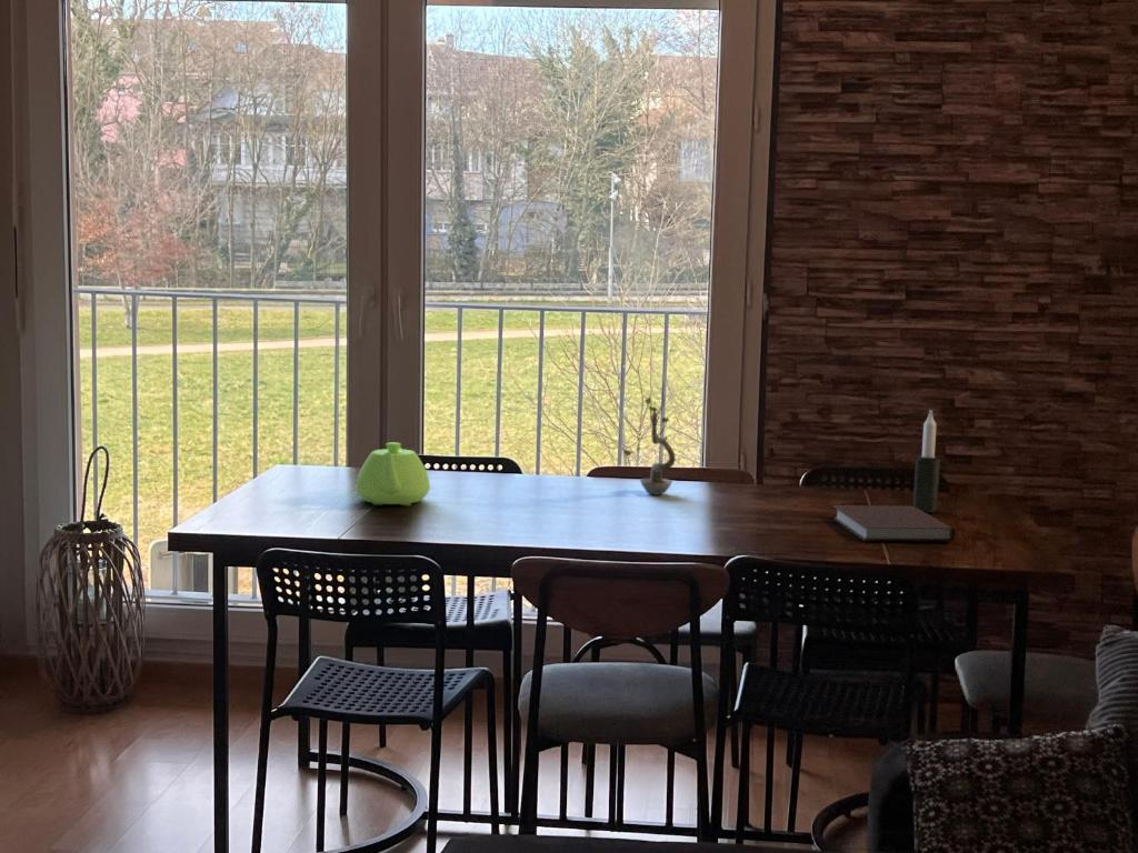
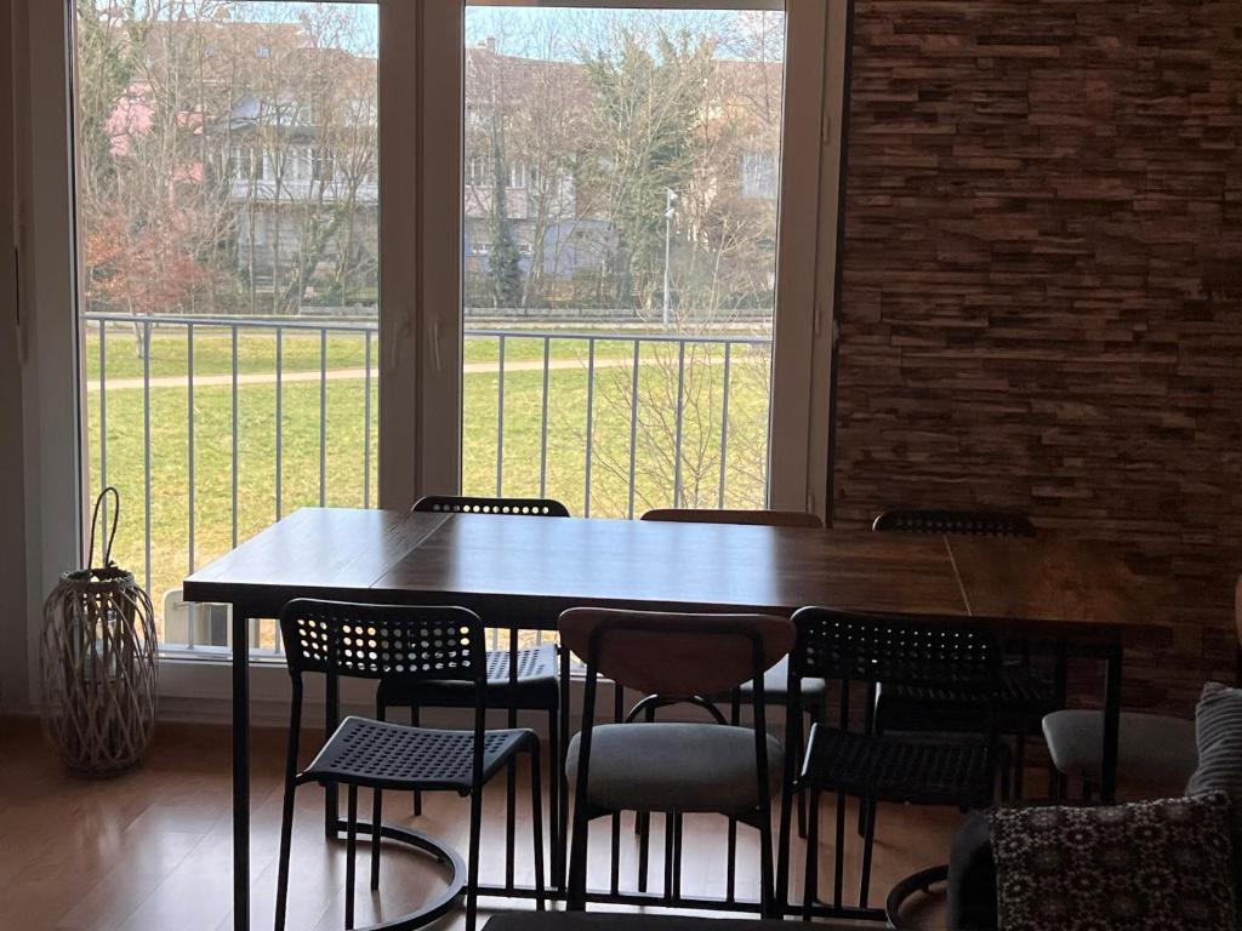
- candle (927, 460)
- plant (649, 443)
- teapot (392, 473)
- notebook (890, 522)
